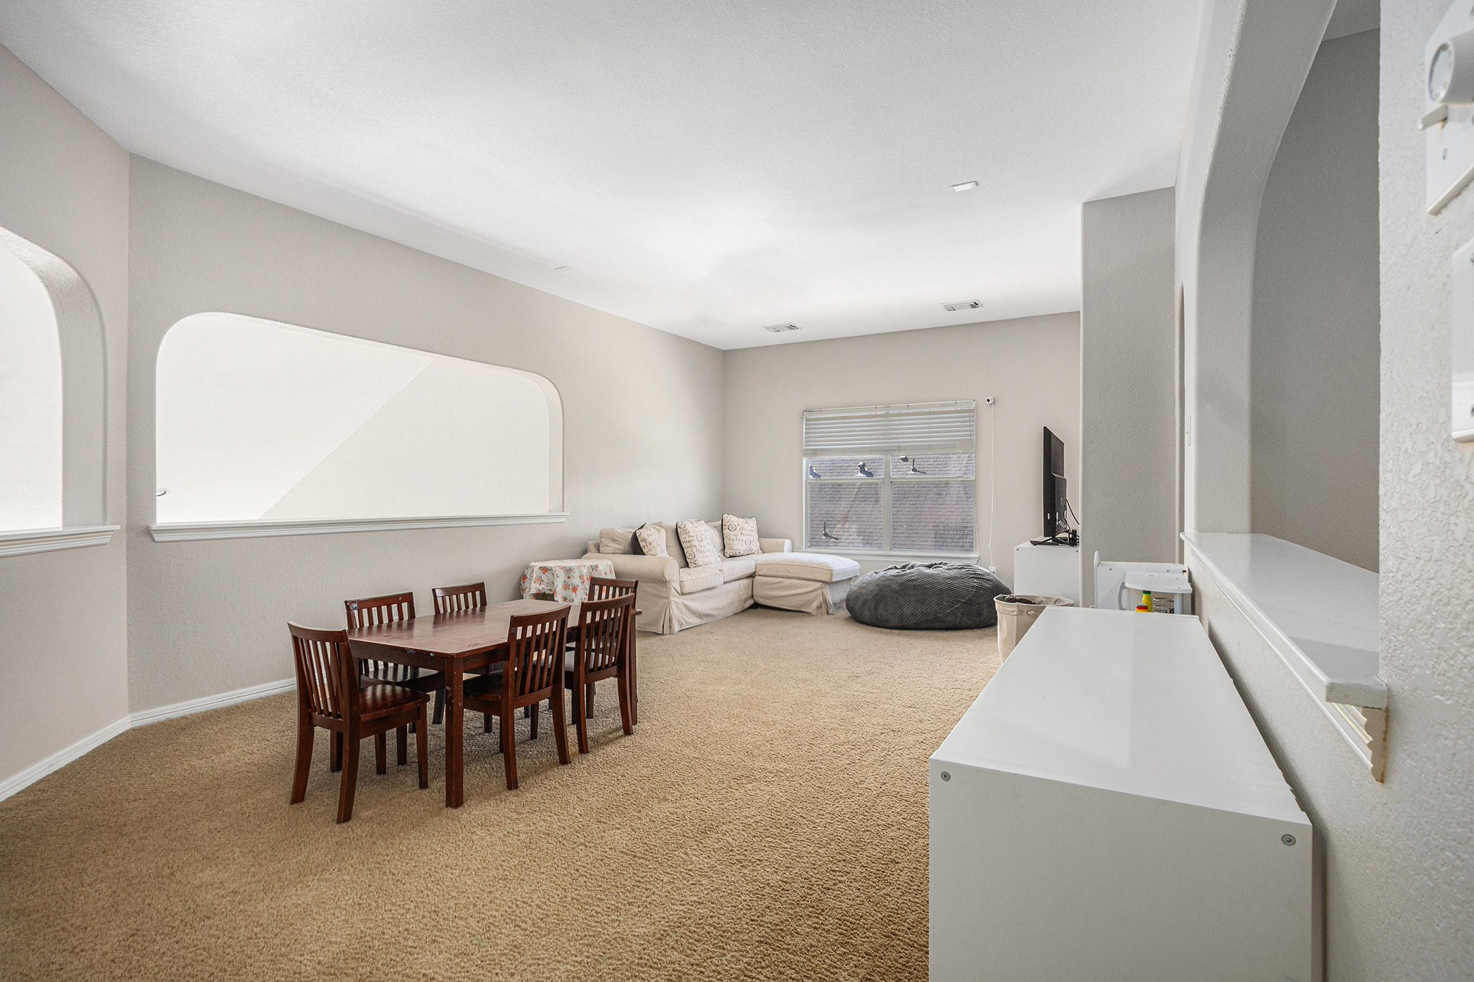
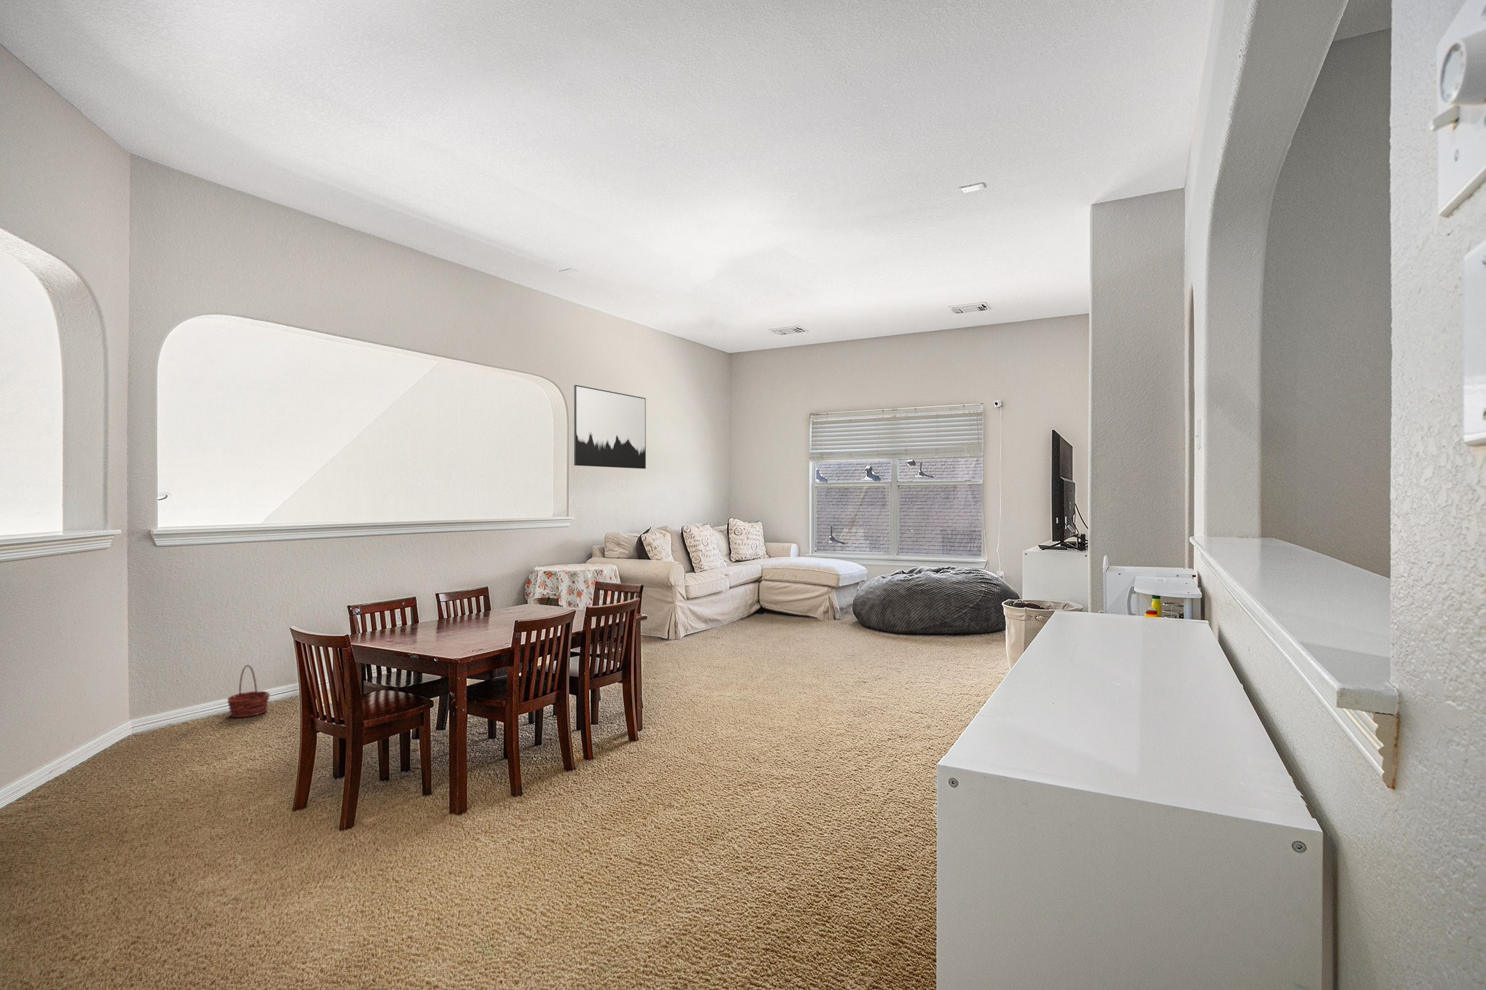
+ wall art (611, 429)
+ basket (250, 692)
